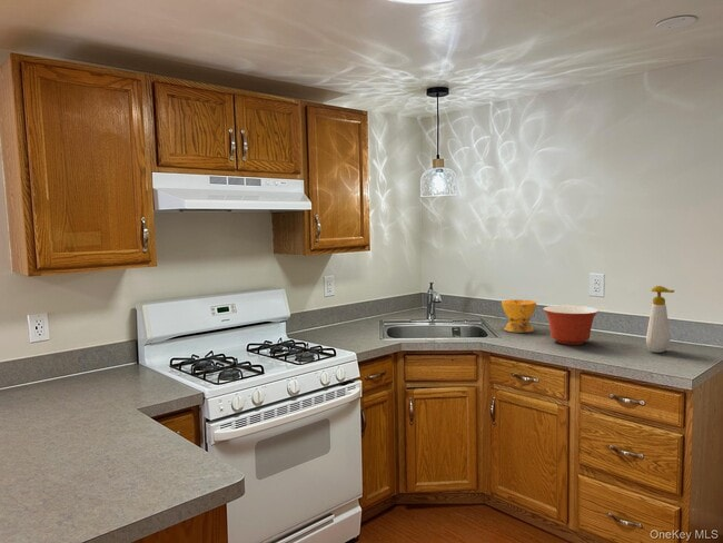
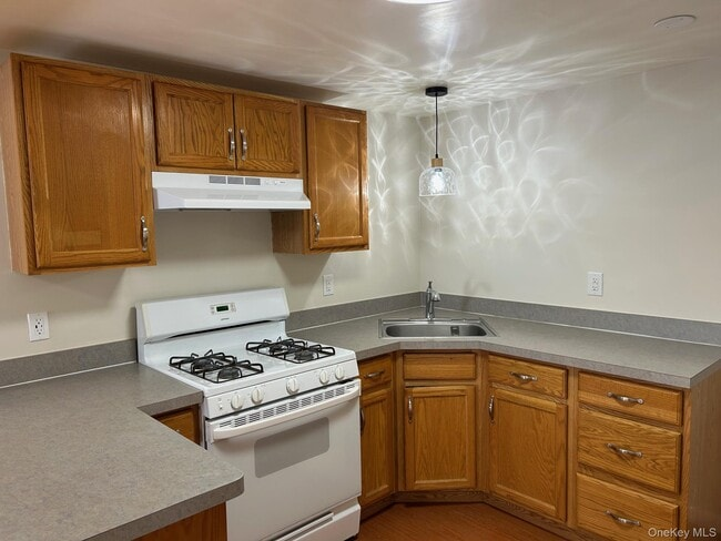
- mixing bowl (570, 325)
- soap bottle (661, 318)
- bowl (518, 315)
